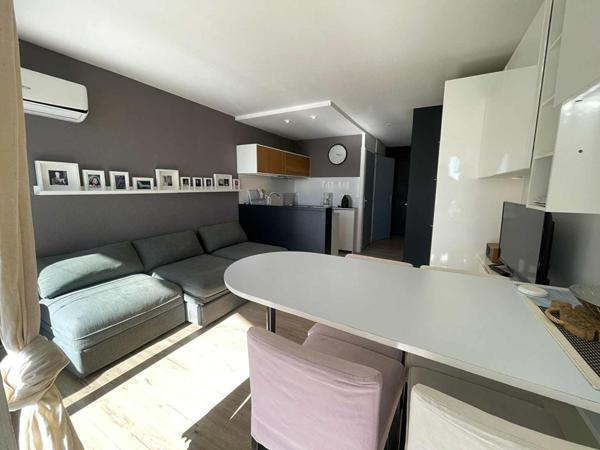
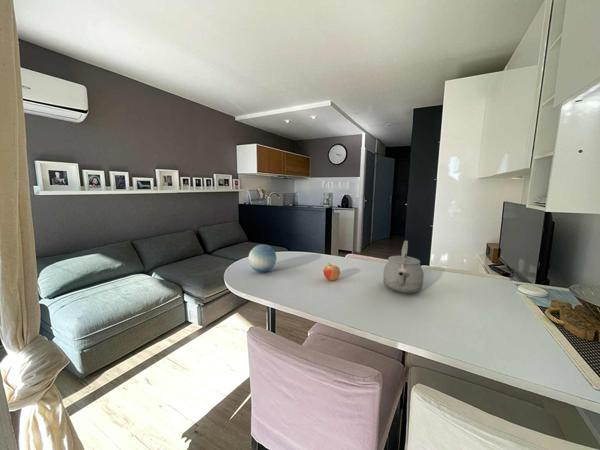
+ fruit (331, 271)
+ decorative ball (262, 258)
+ tea kettle (403, 267)
